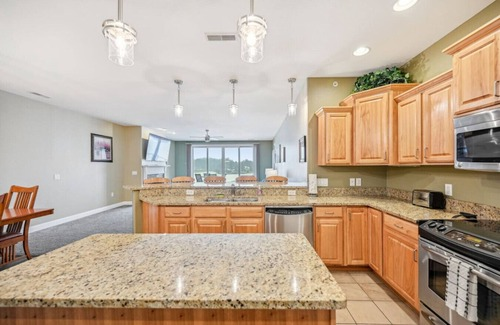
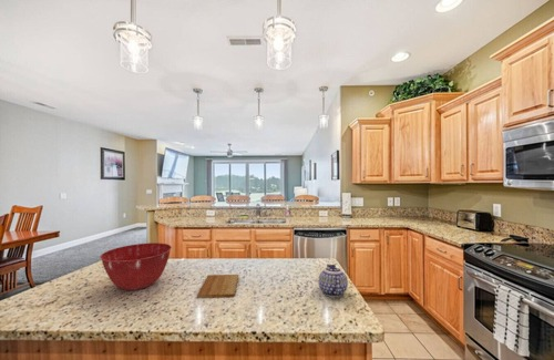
+ cutting board (219, 285)
+ teapot (332, 278)
+ mixing bowl (137, 267)
